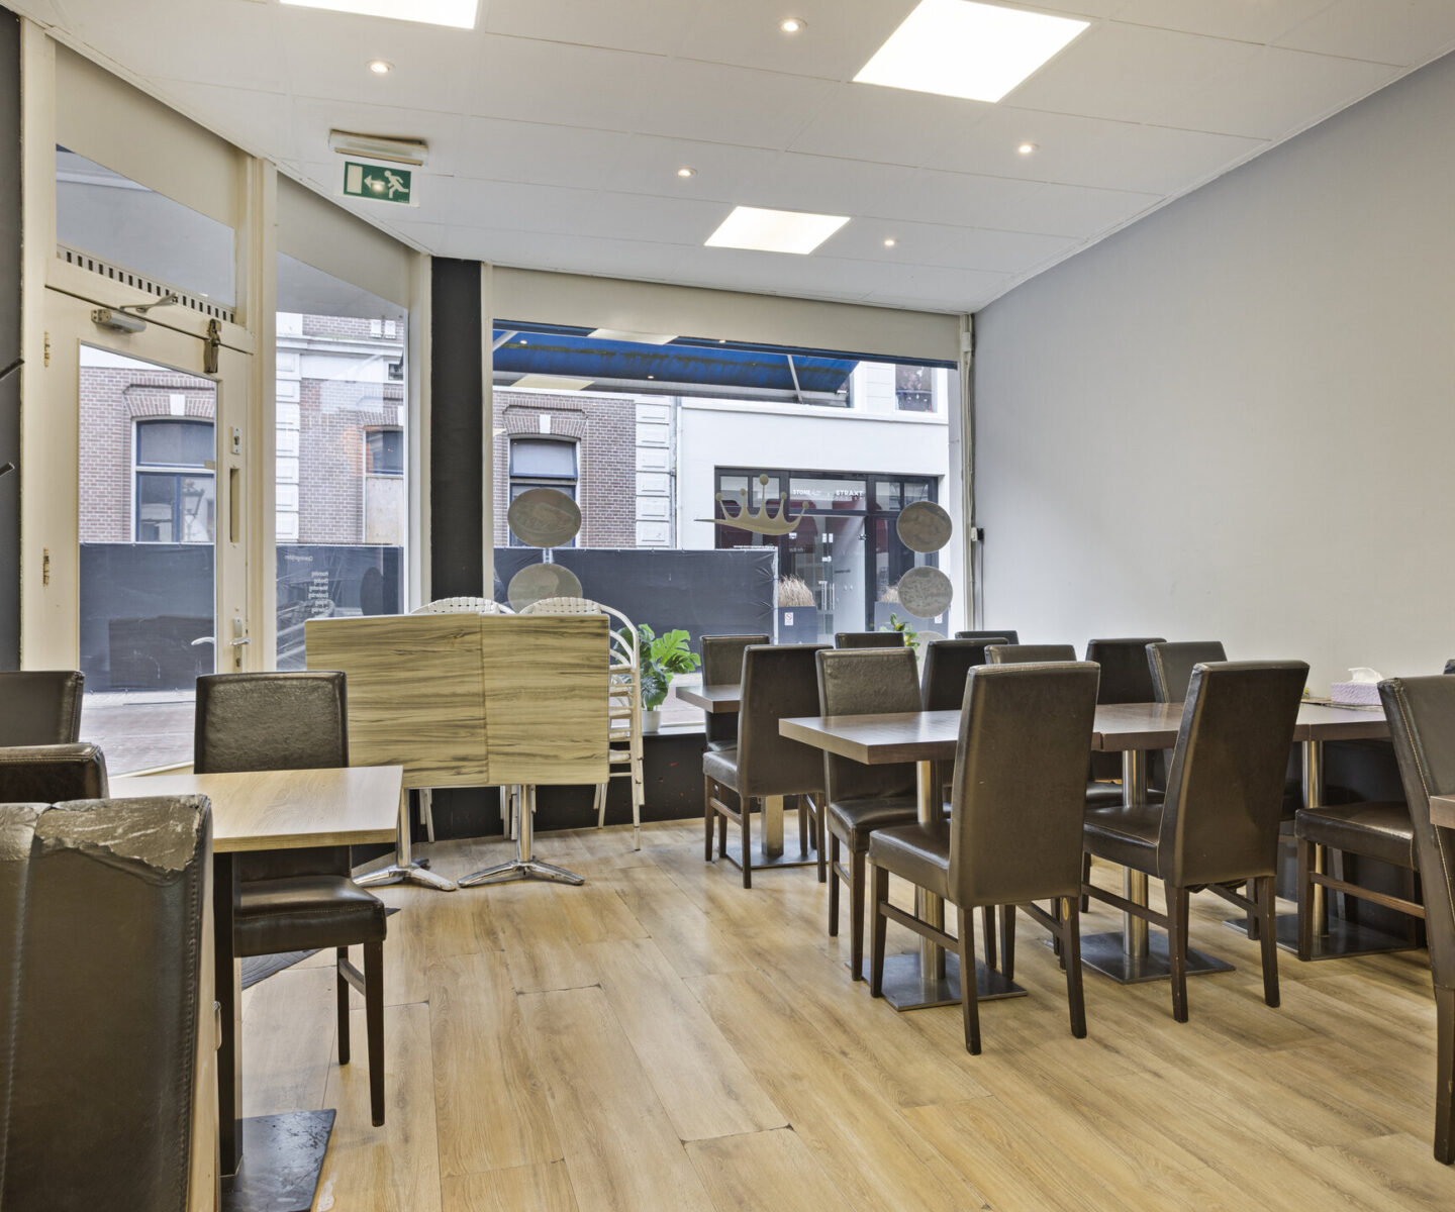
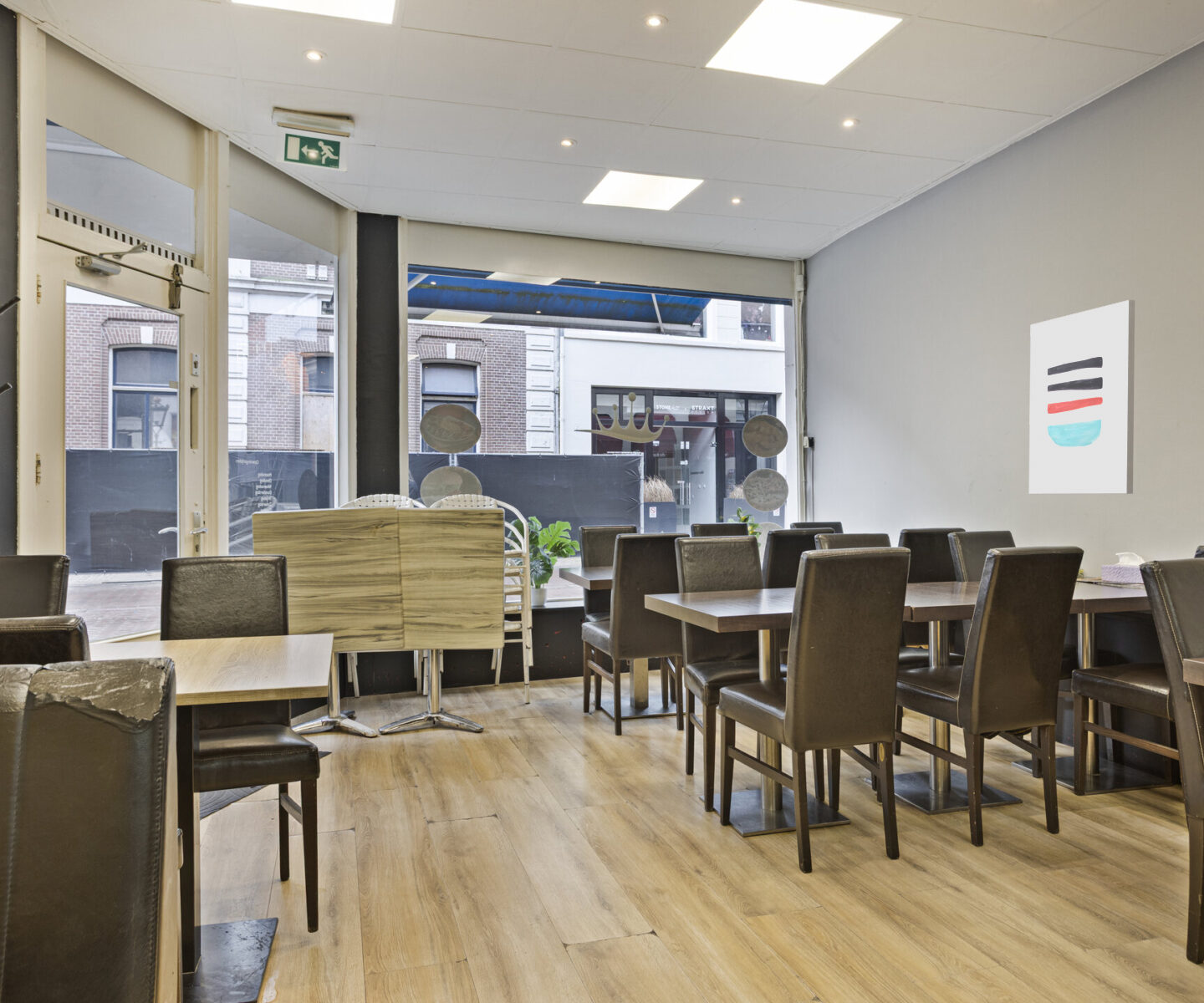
+ wall art (1078, 403)
